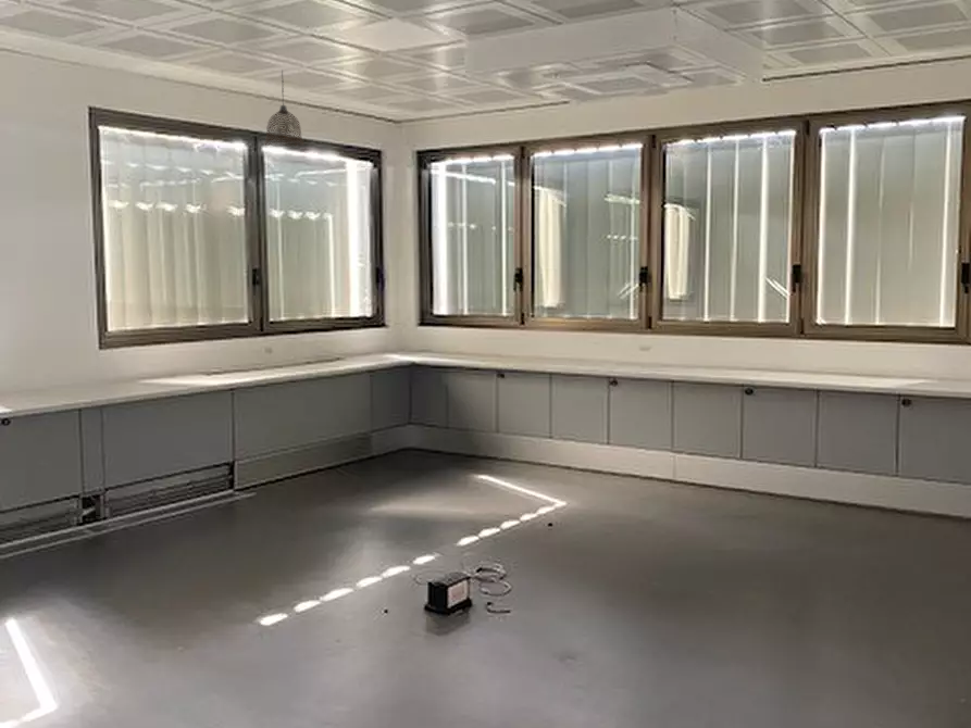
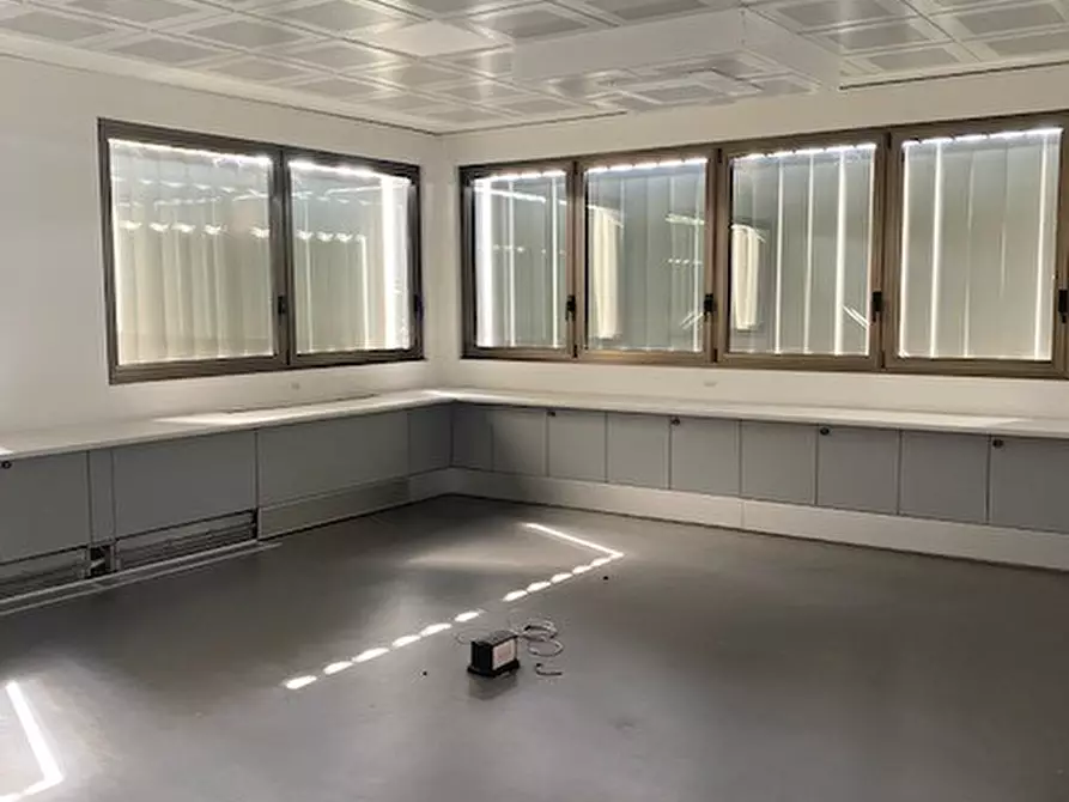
- pendant lamp (283, 106)
